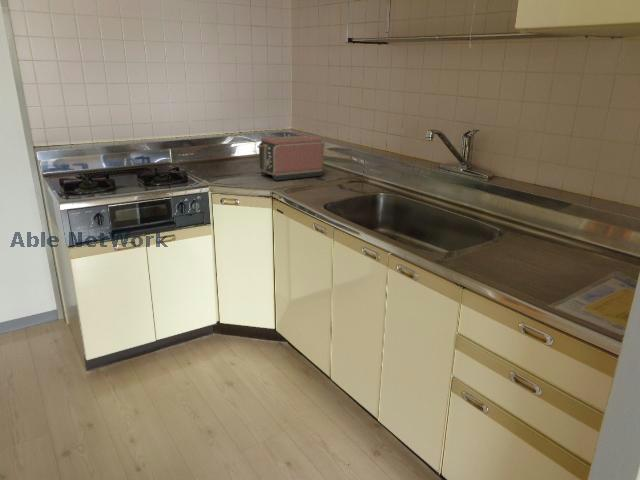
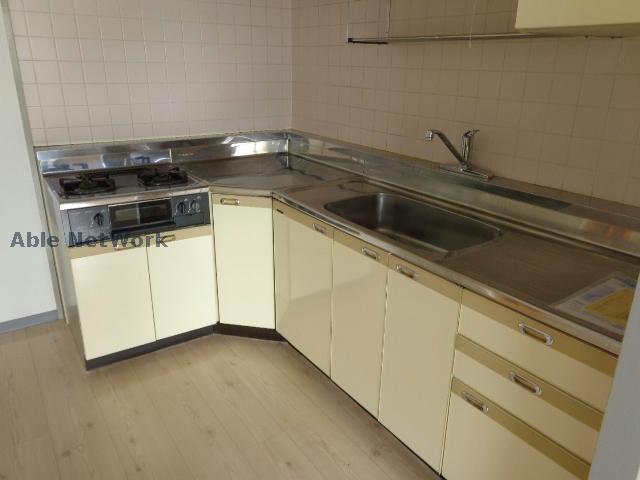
- toaster (288, 157)
